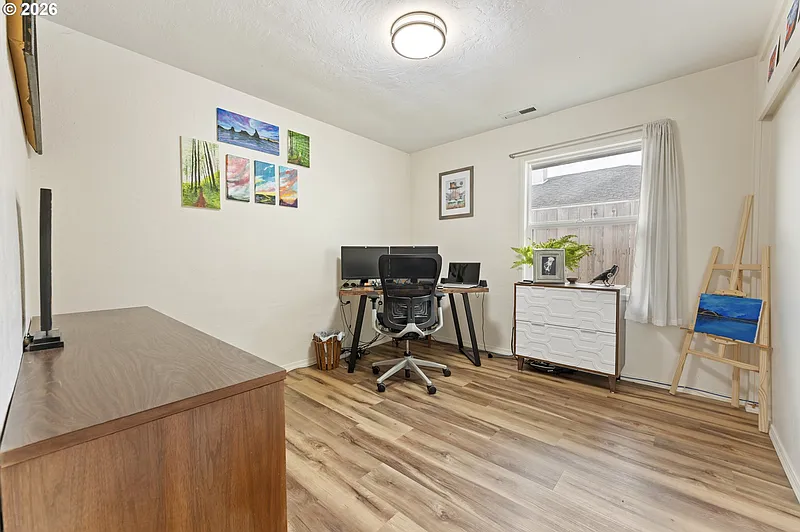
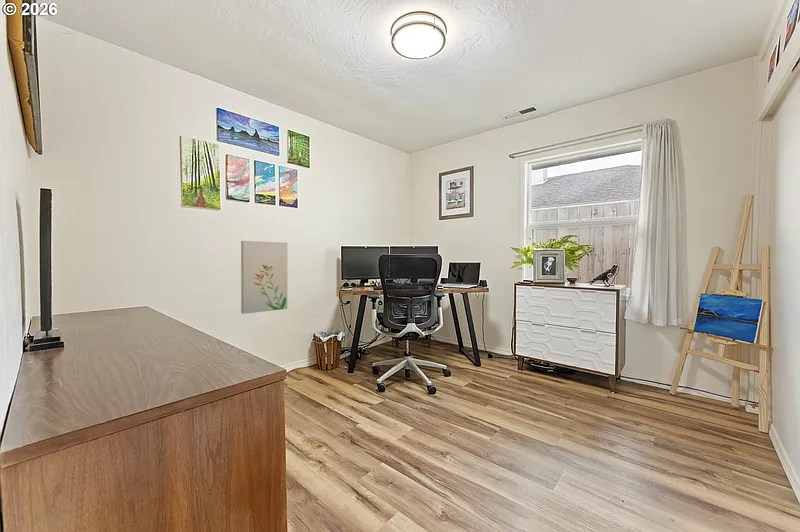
+ wall art (265, 276)
